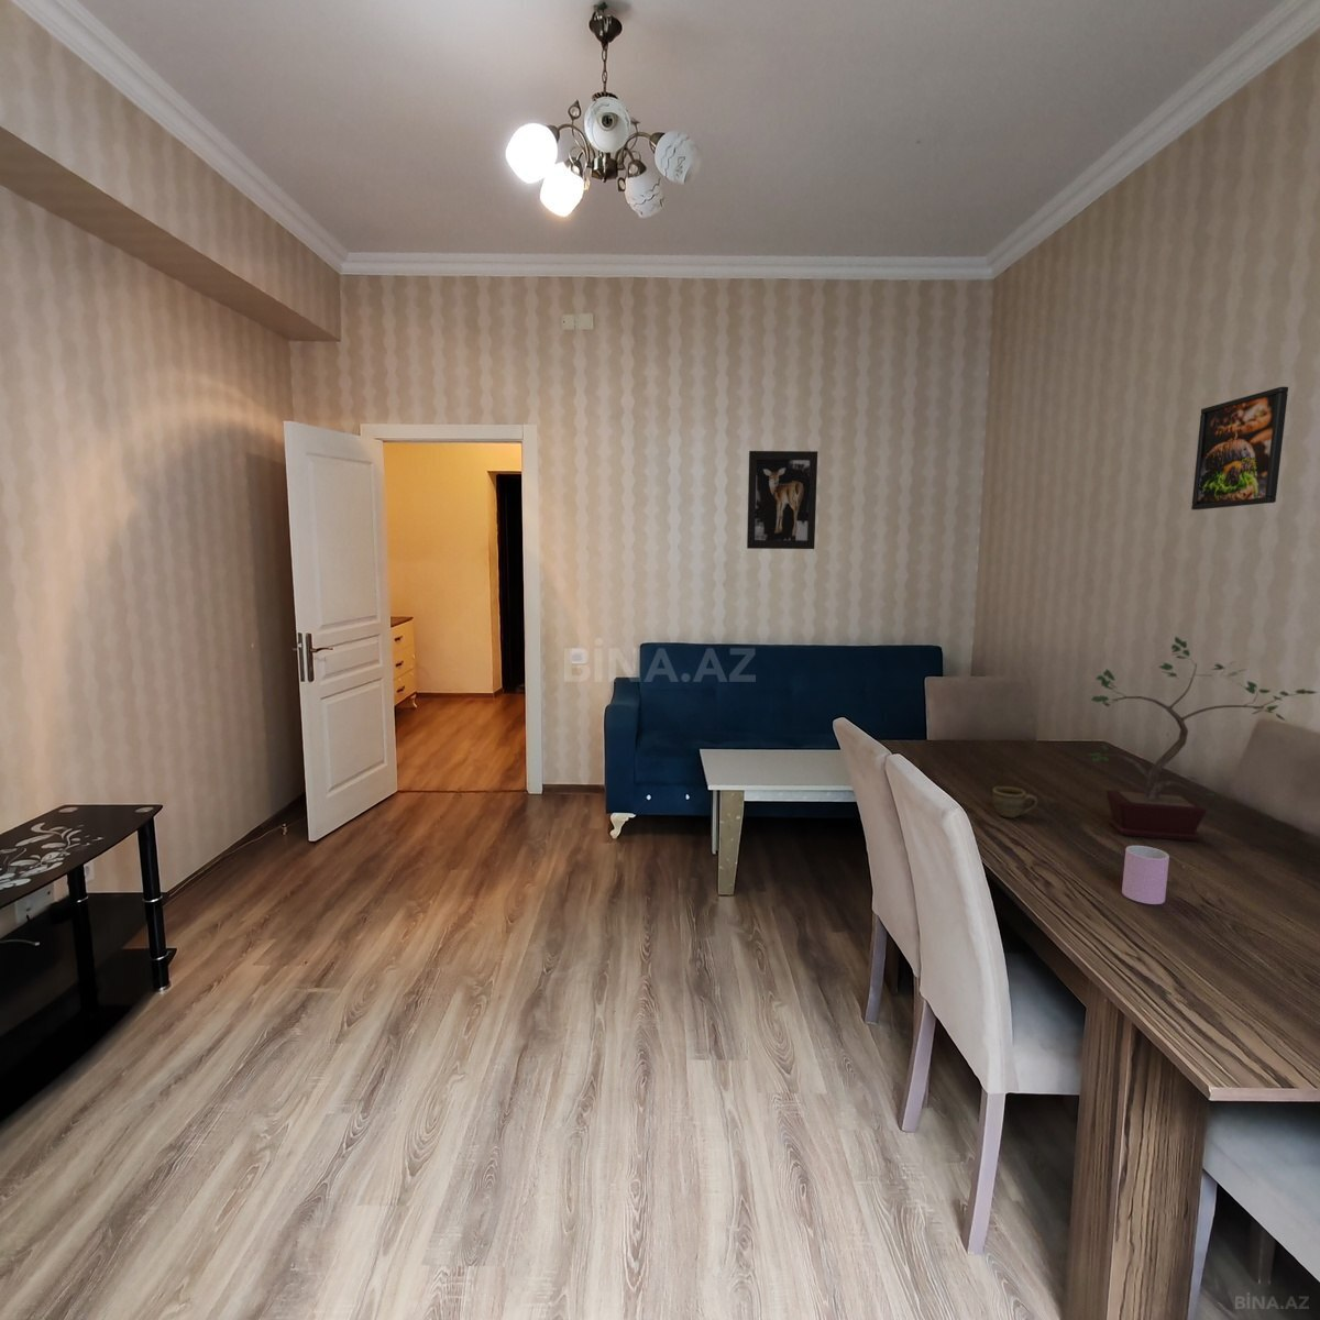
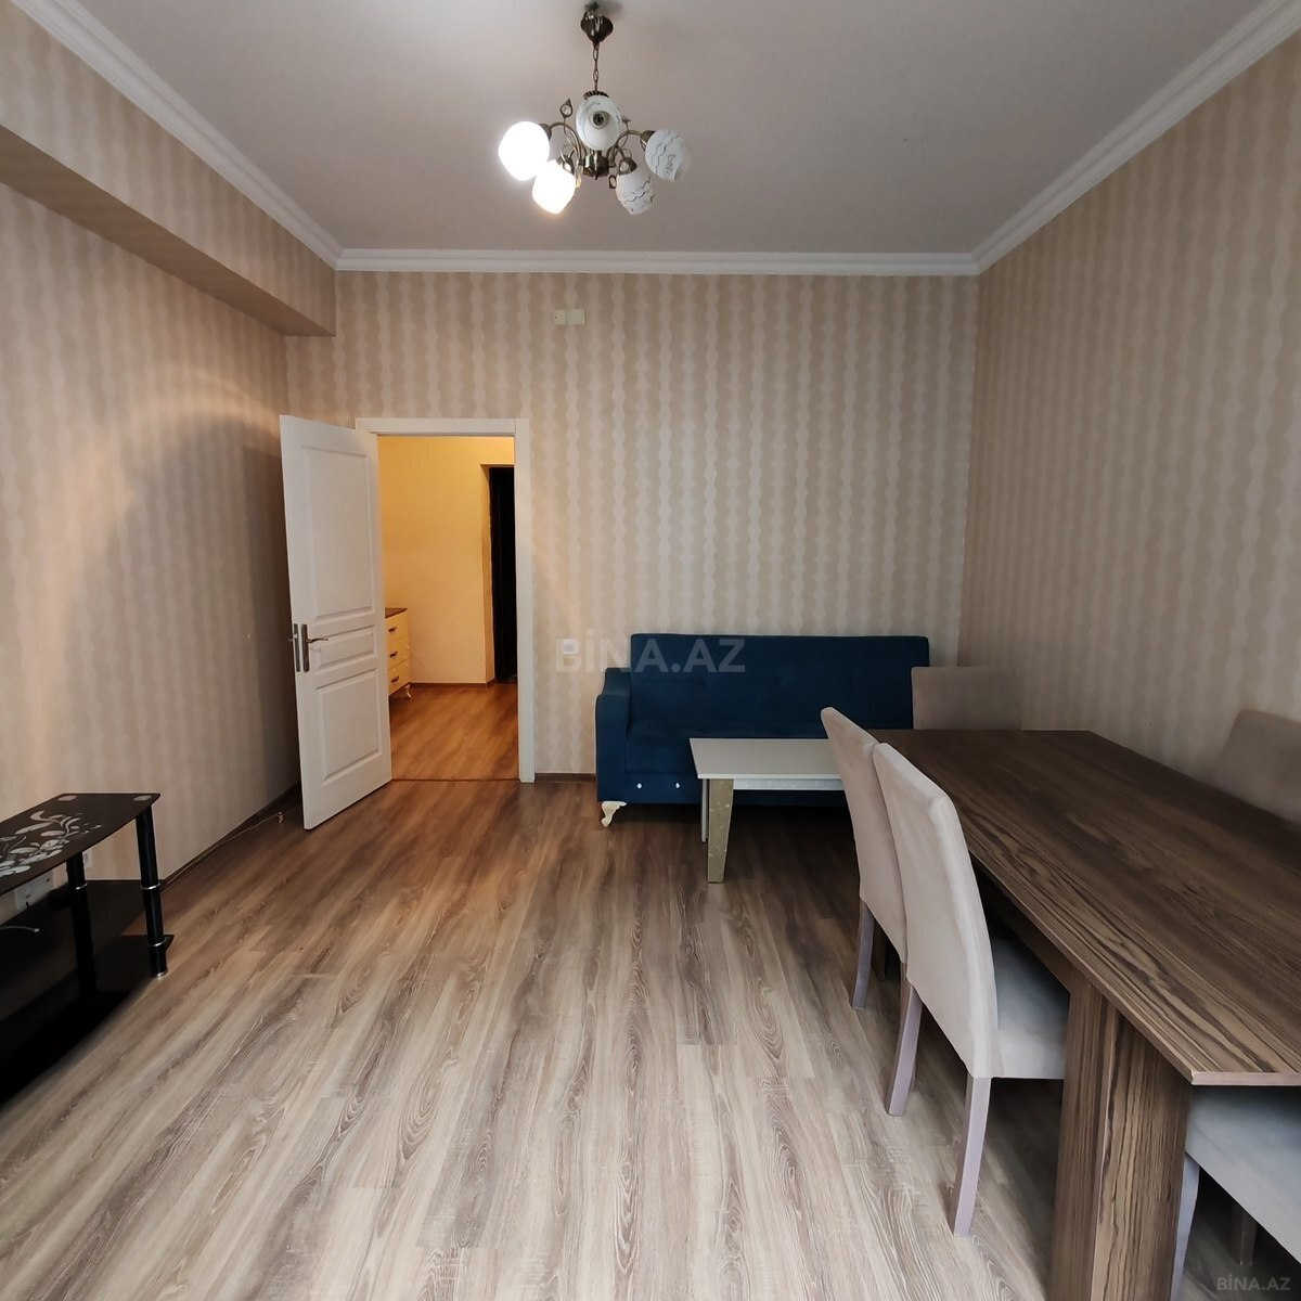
- cup (1014, 803)
- cup (1142, 872)
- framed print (1235, 452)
- potted plant (1186, 740)
- wall art (781, 499)
